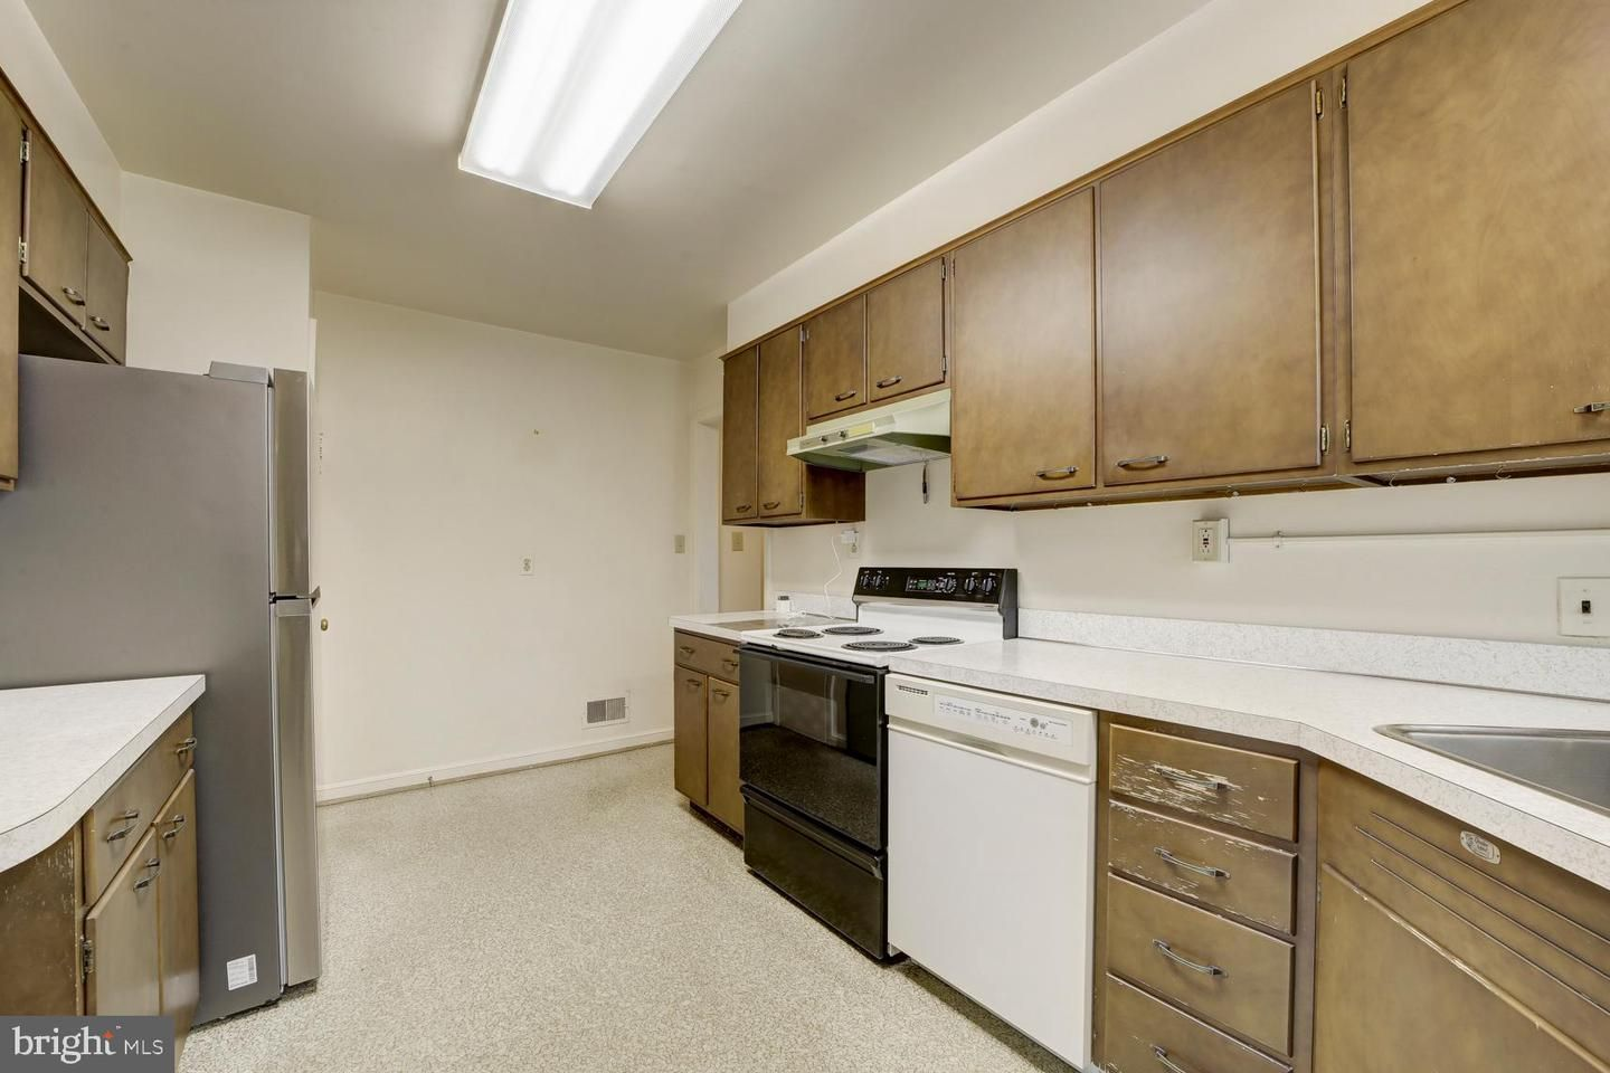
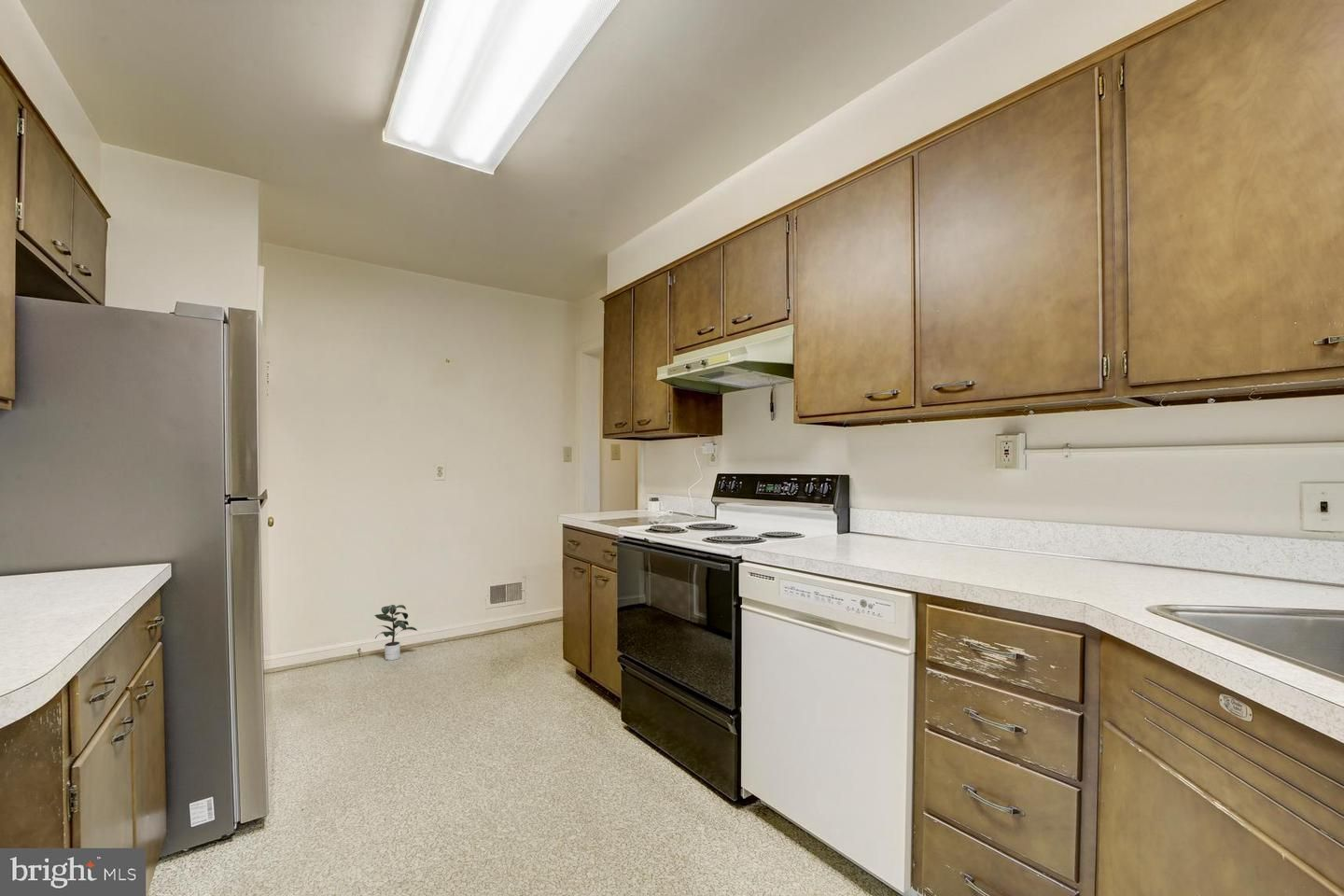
+ potted plant (396, 627)
